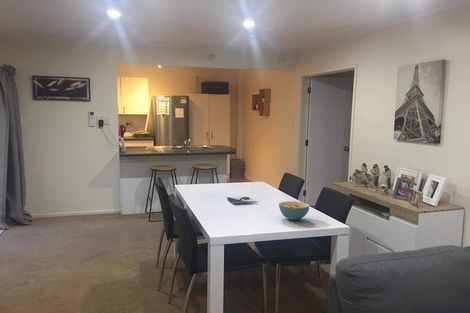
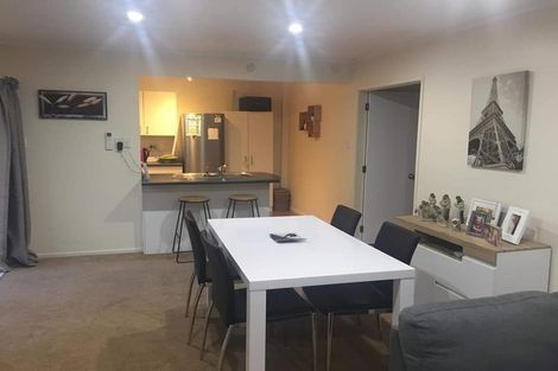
- cereal bowl (293, 211)
